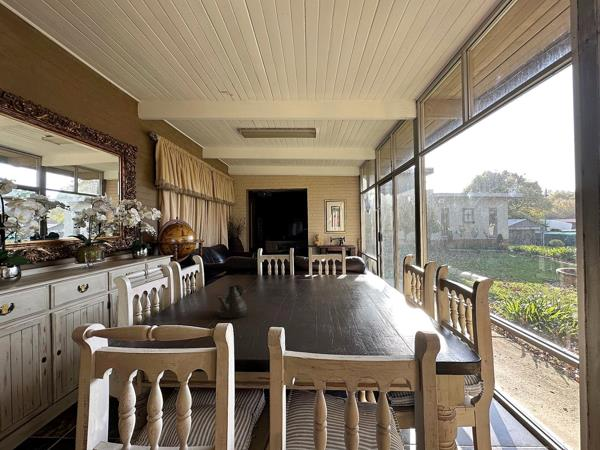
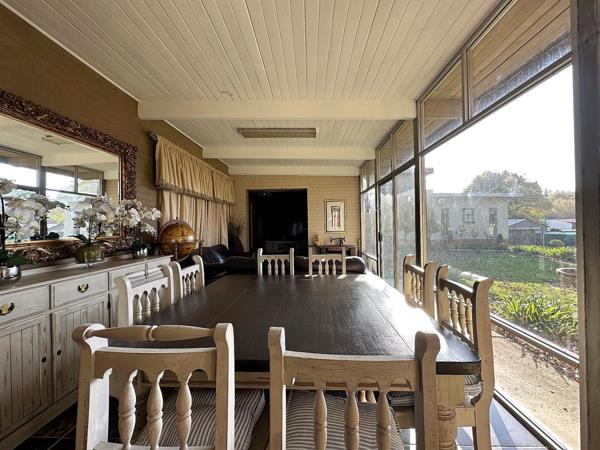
- teapot (229, 302)
